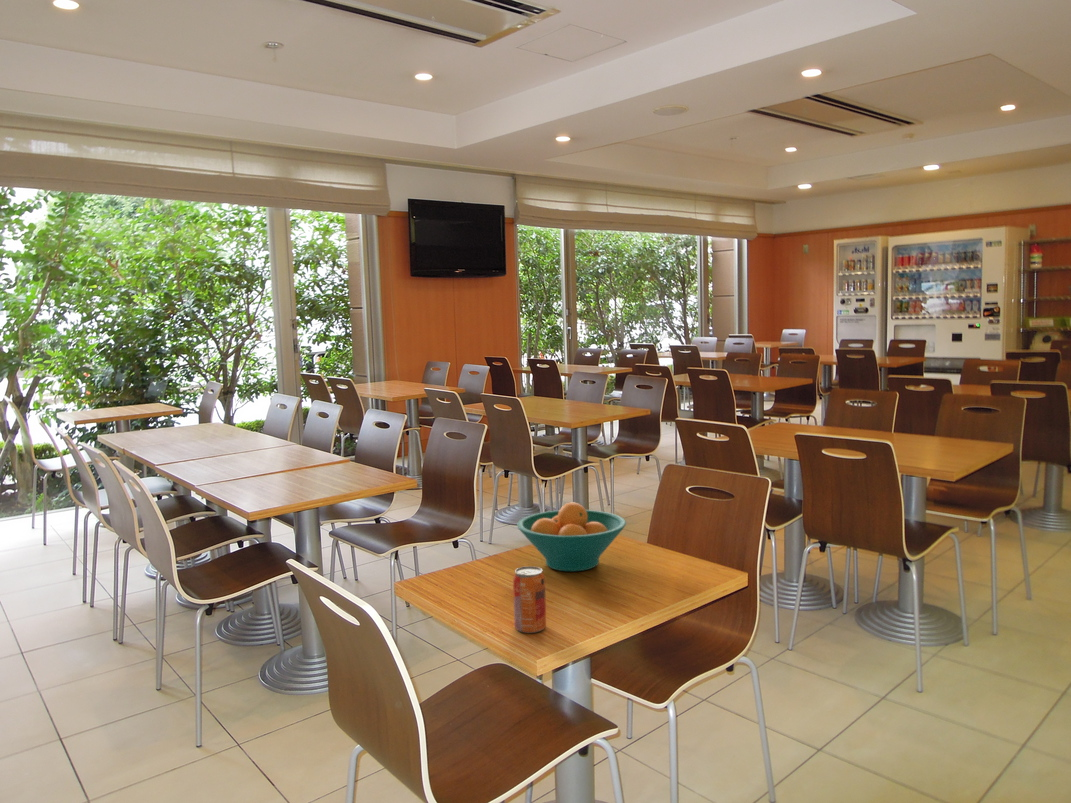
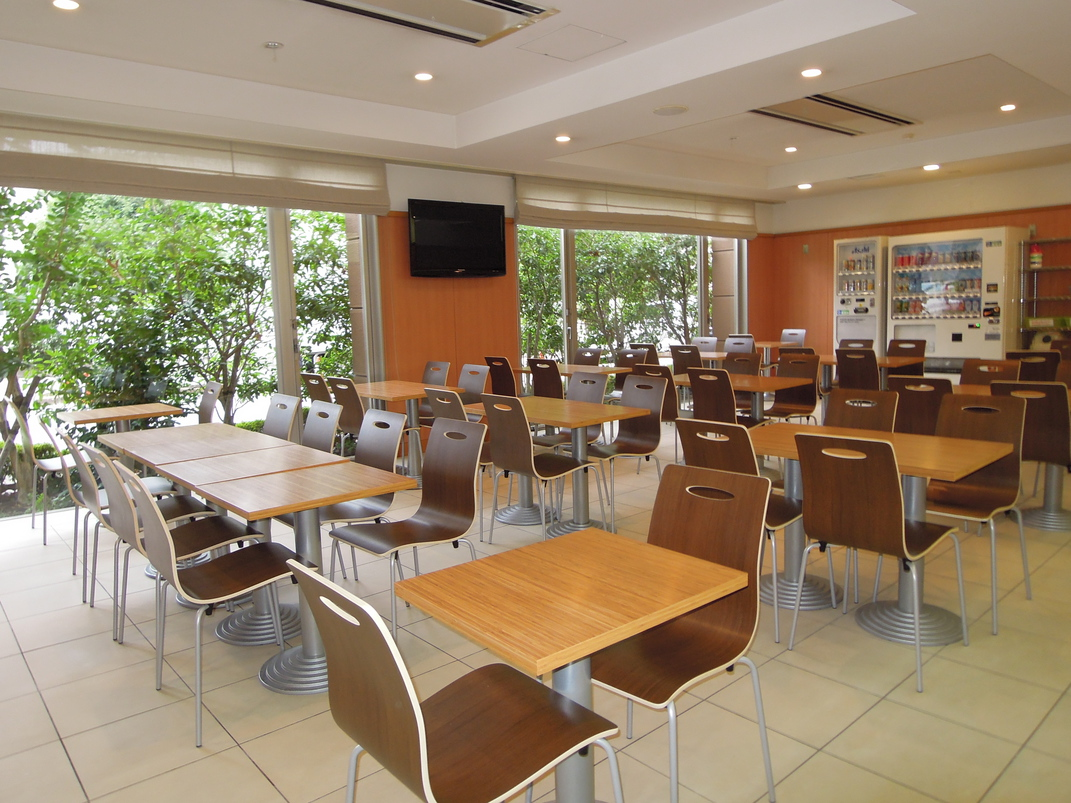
- beverage can (529, 599)
- fruit bowl (571, 533)
